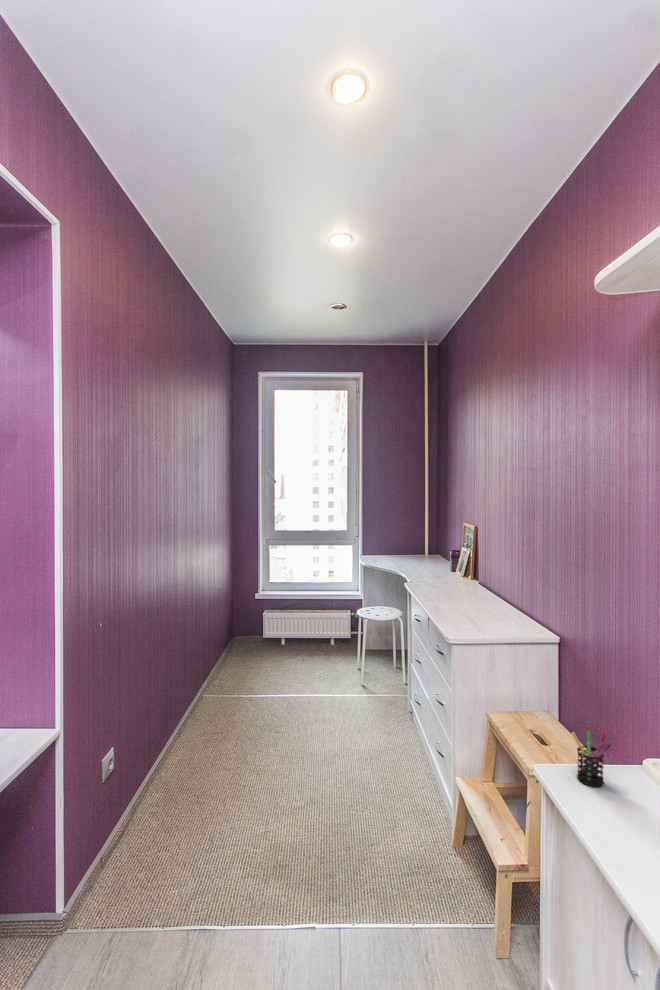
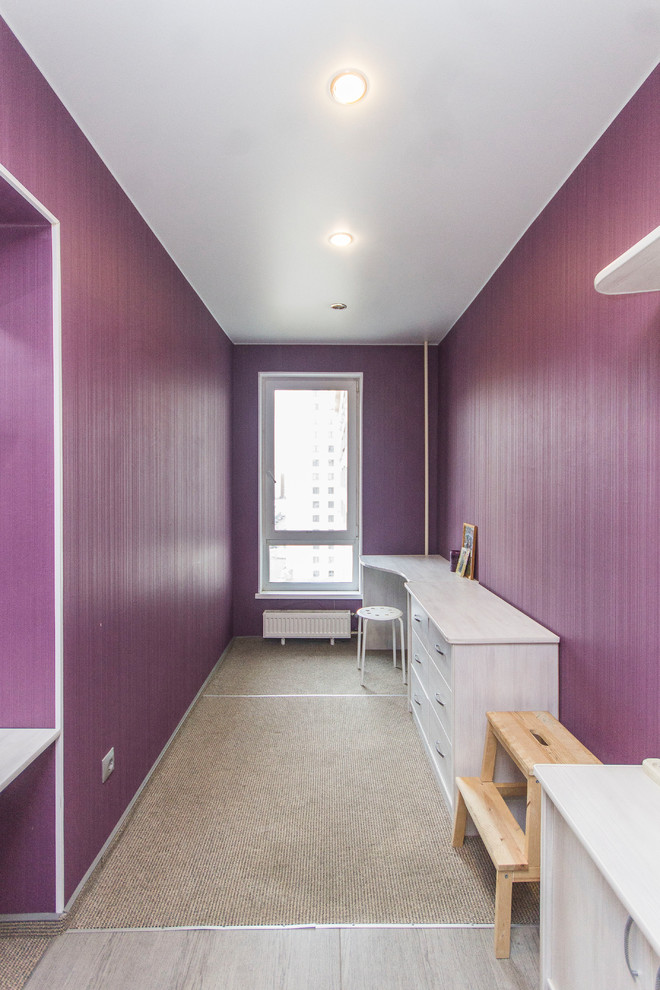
- pen holder (591, 754)
